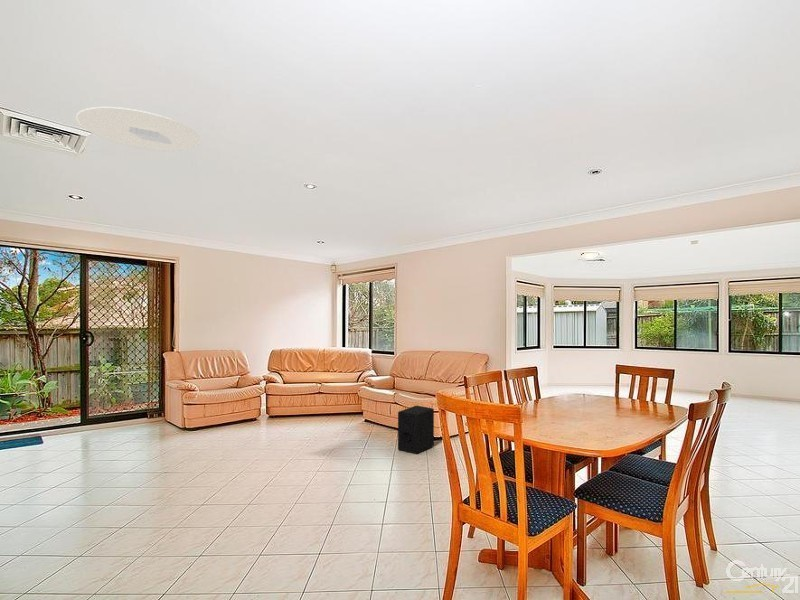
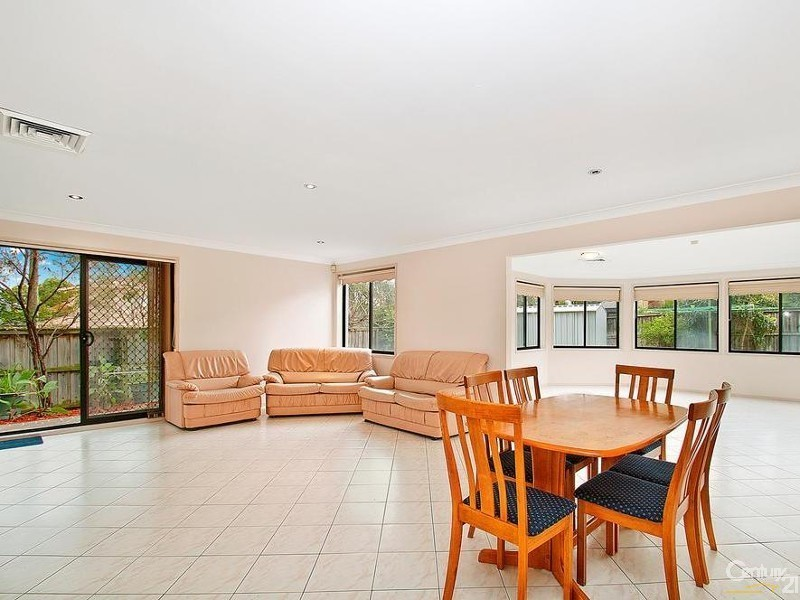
- ceiling light (142, 126)
- speaker (416, 428)
